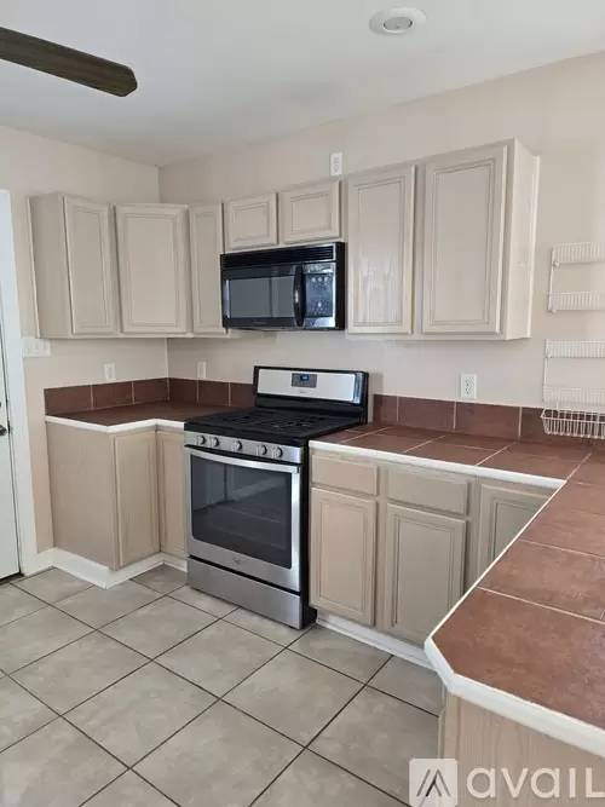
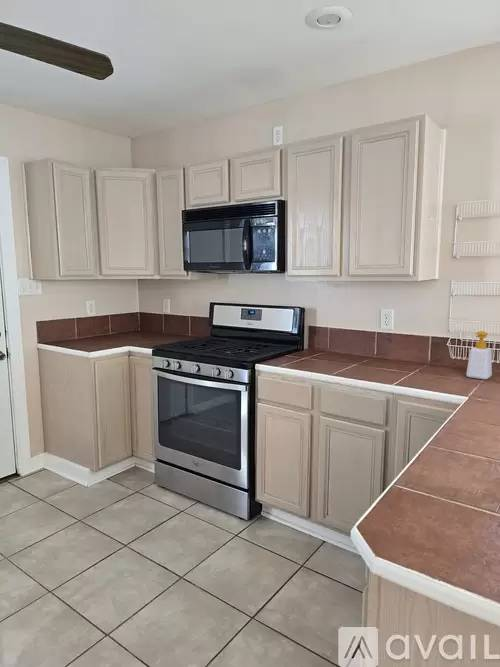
+ soap bottle (479, 355)
